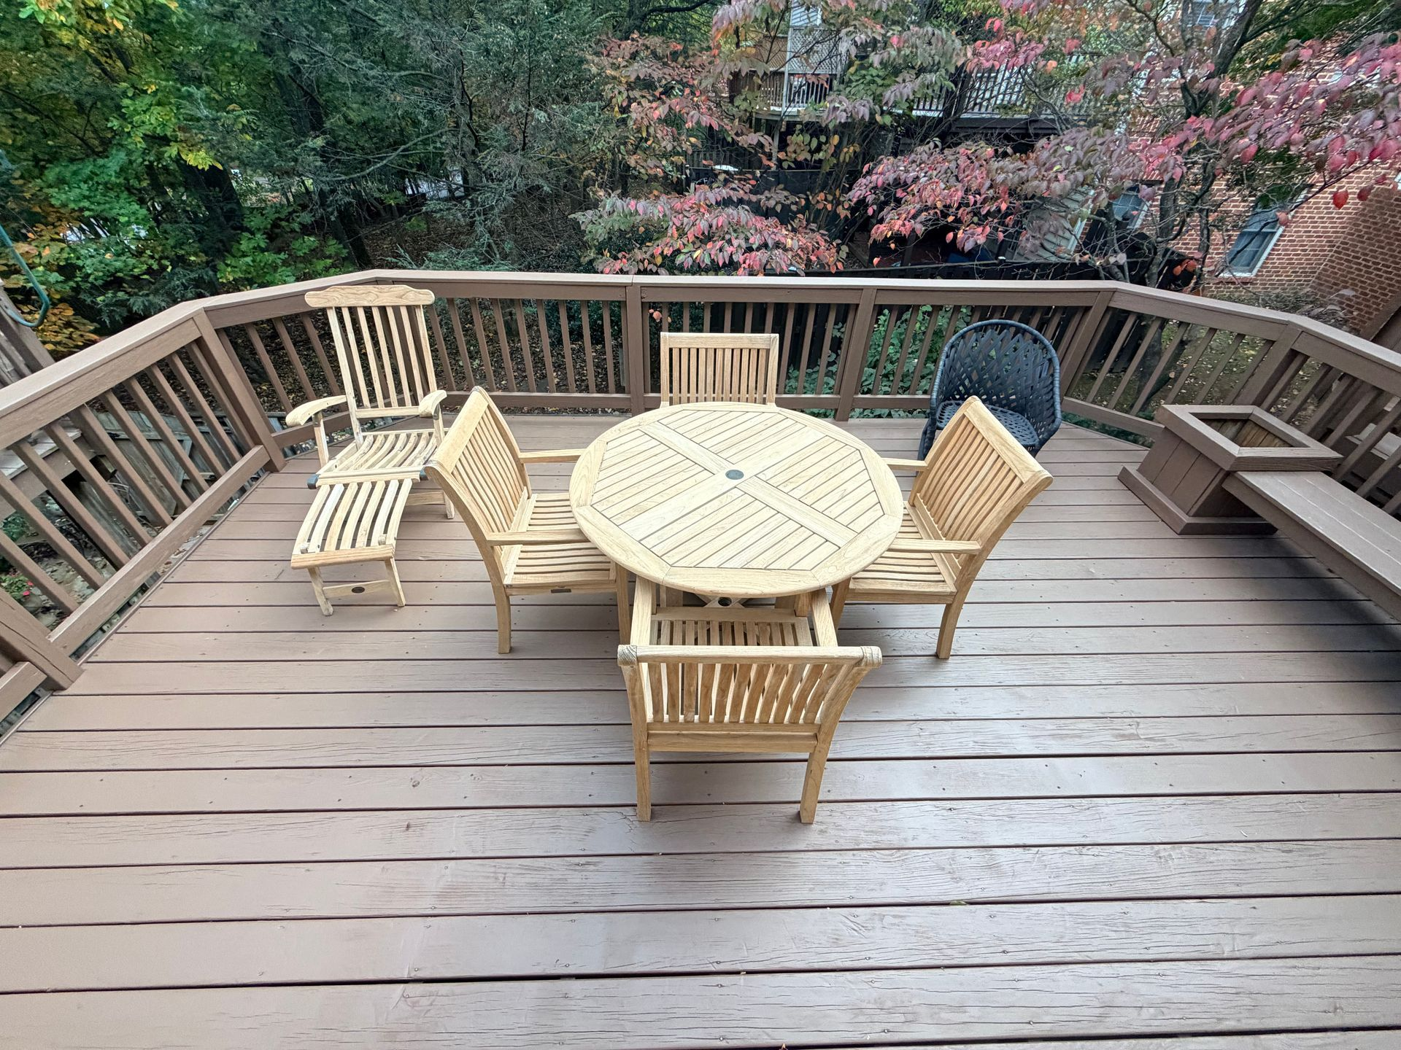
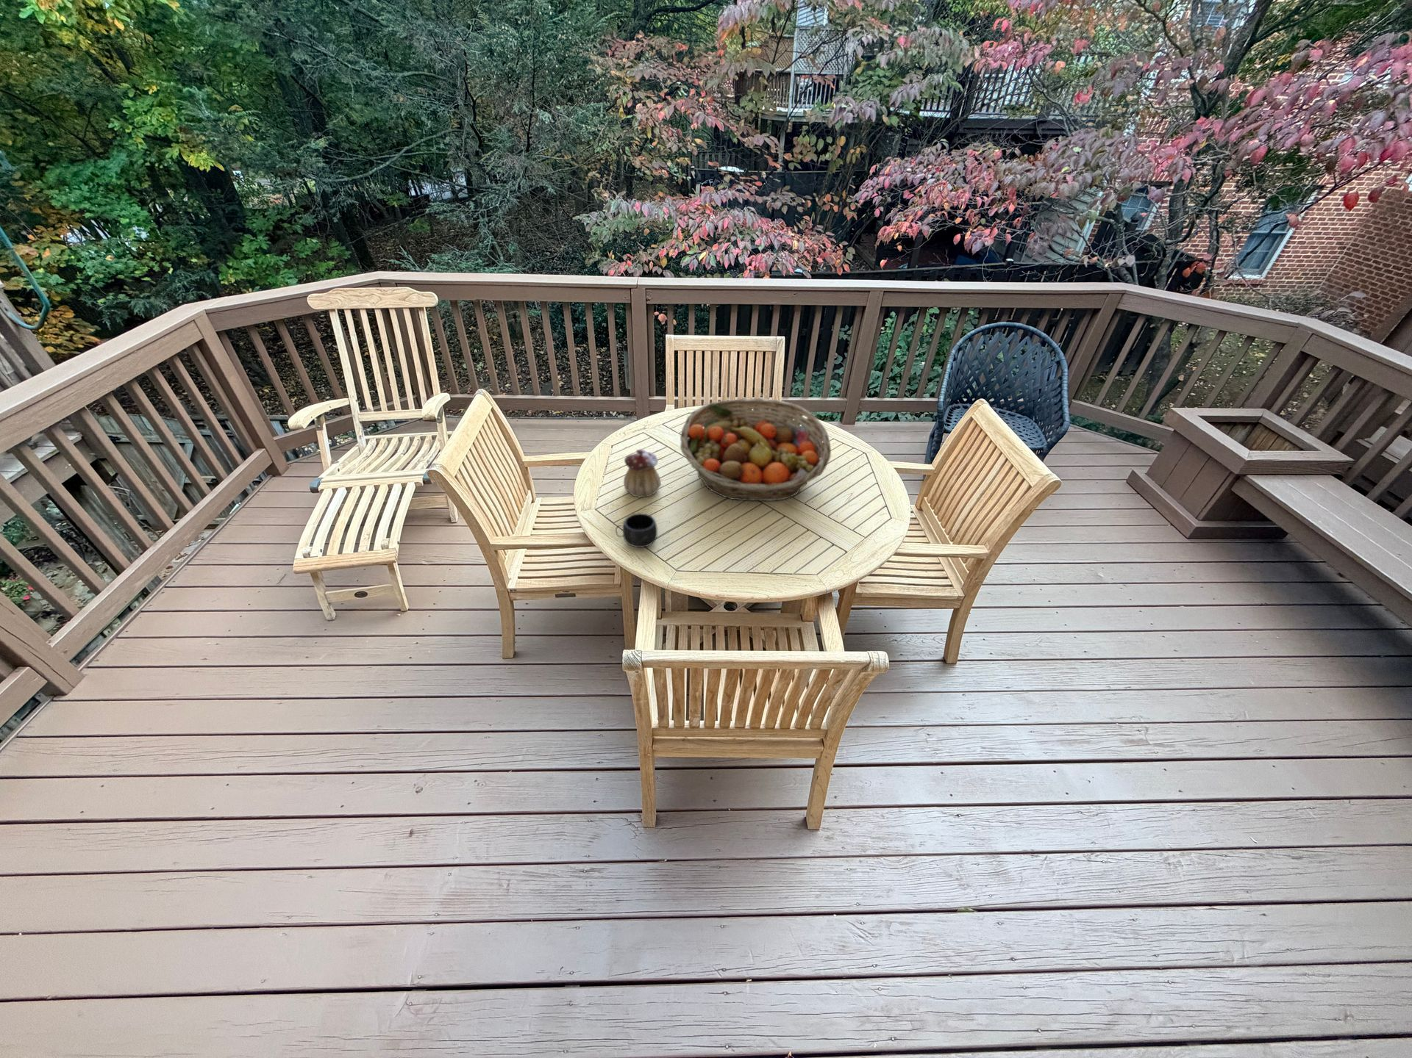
+ teapot (642, 471)
+ fruit basket (754, 450)
+ mug (636, 531)
